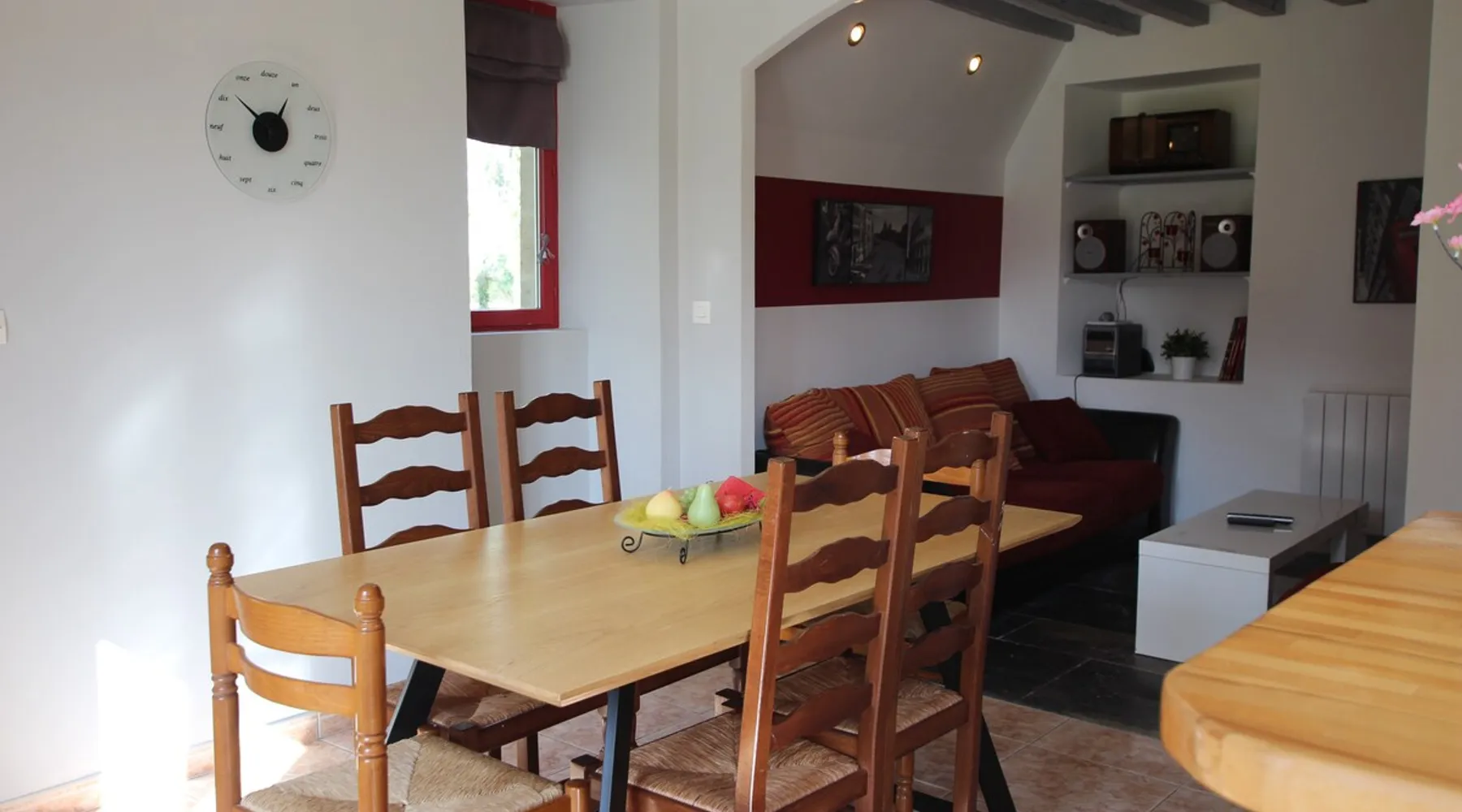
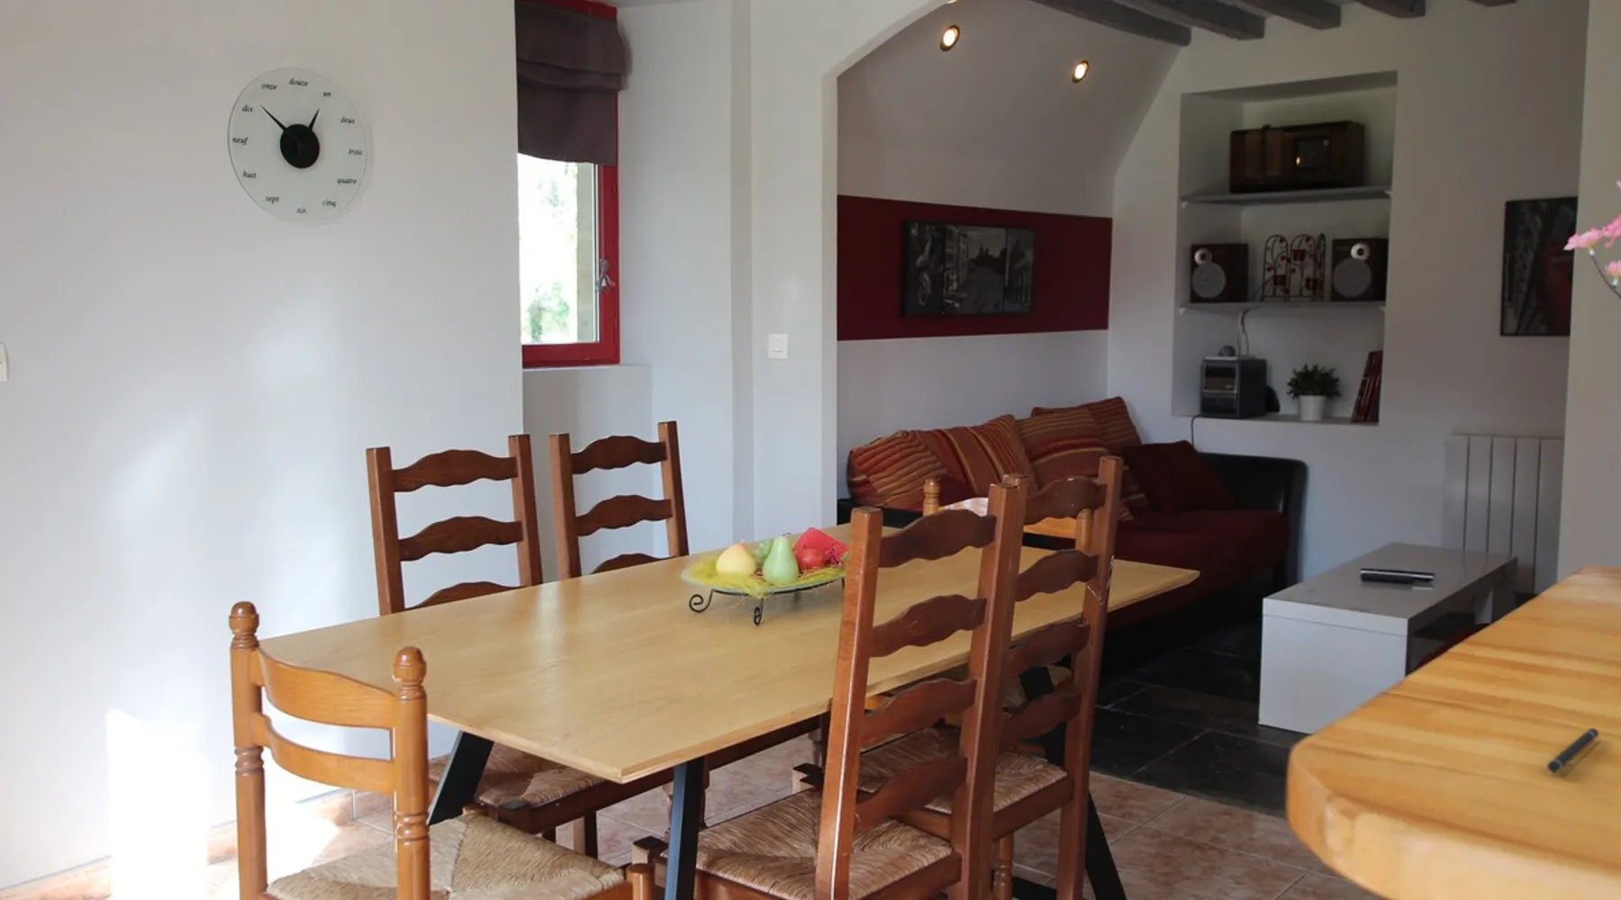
+ pen (1576, 747)
